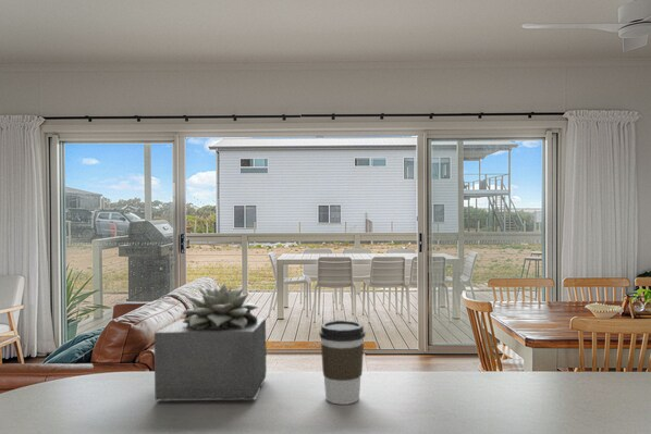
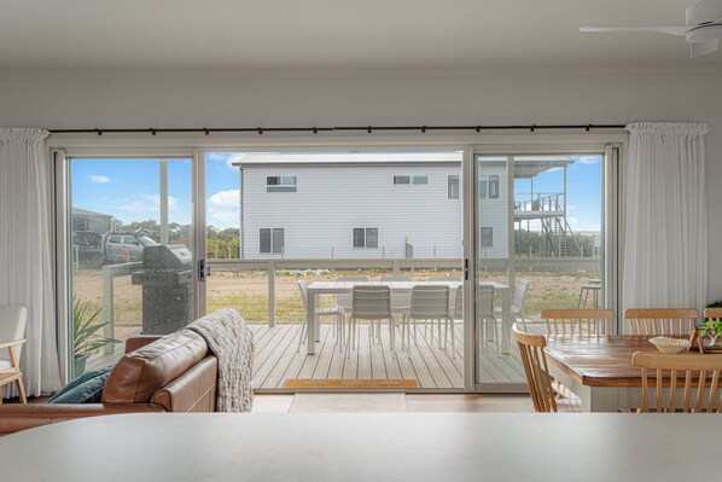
- coffee cup (342, 361)
- succulent plant (214, 337)
